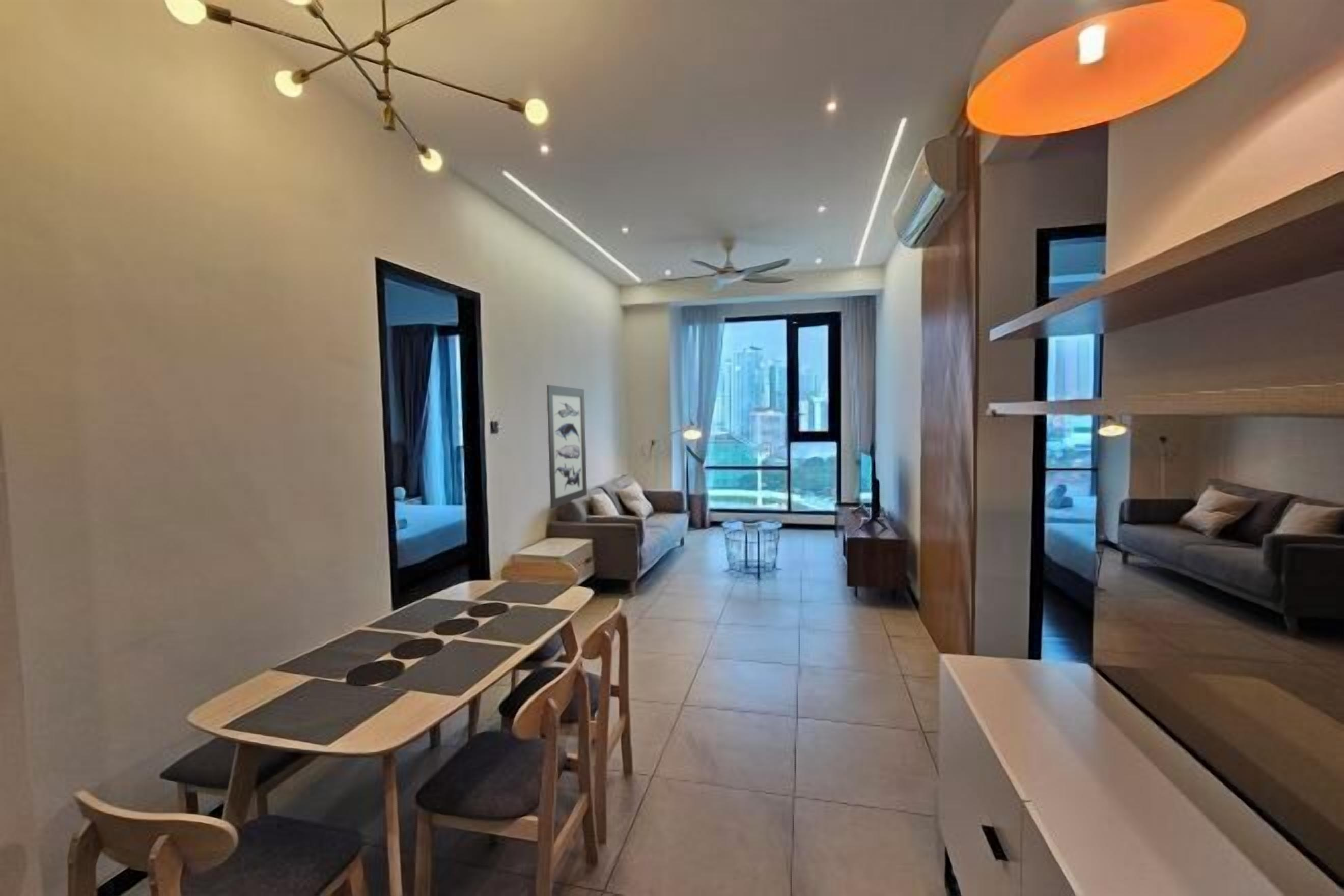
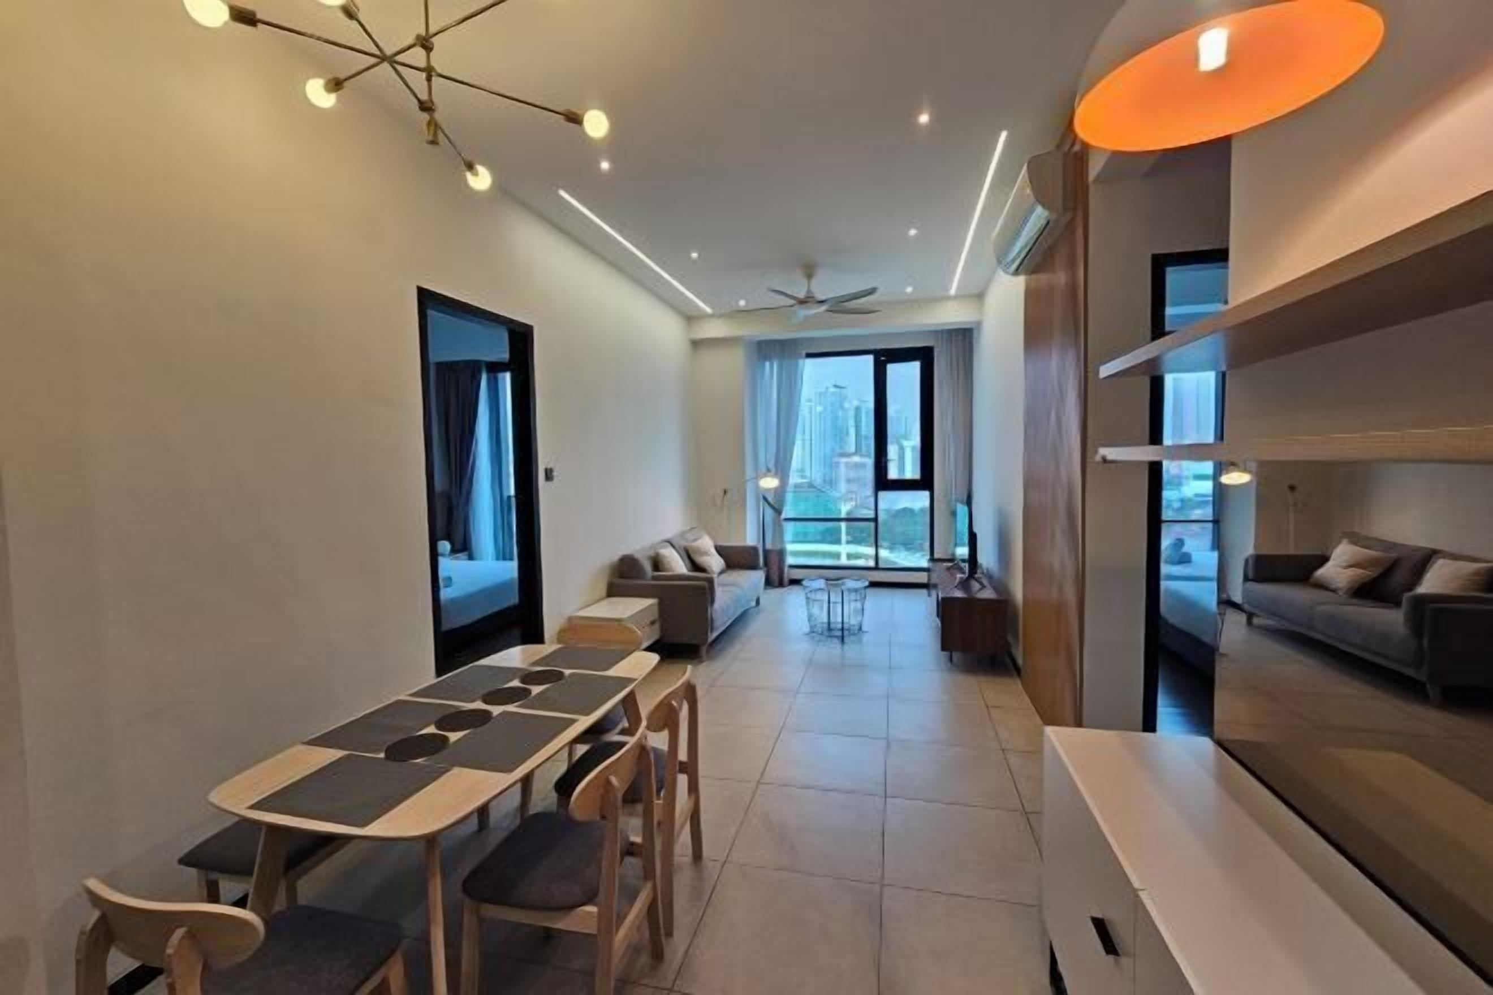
- wall art (568, 444)
